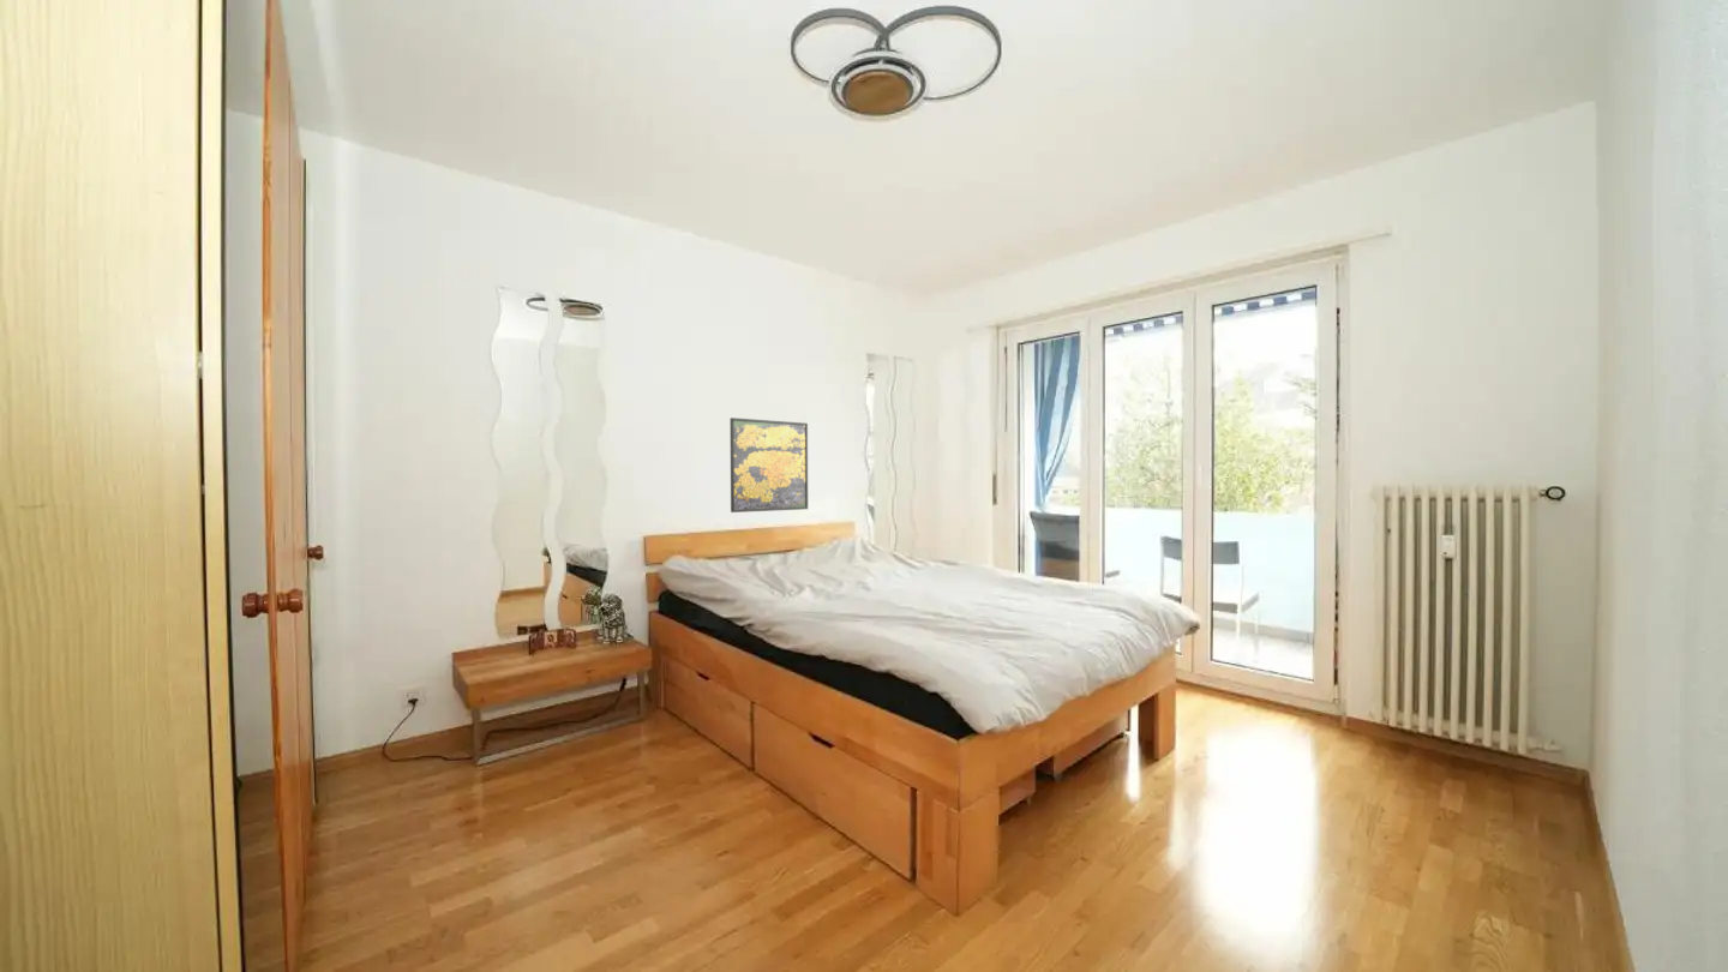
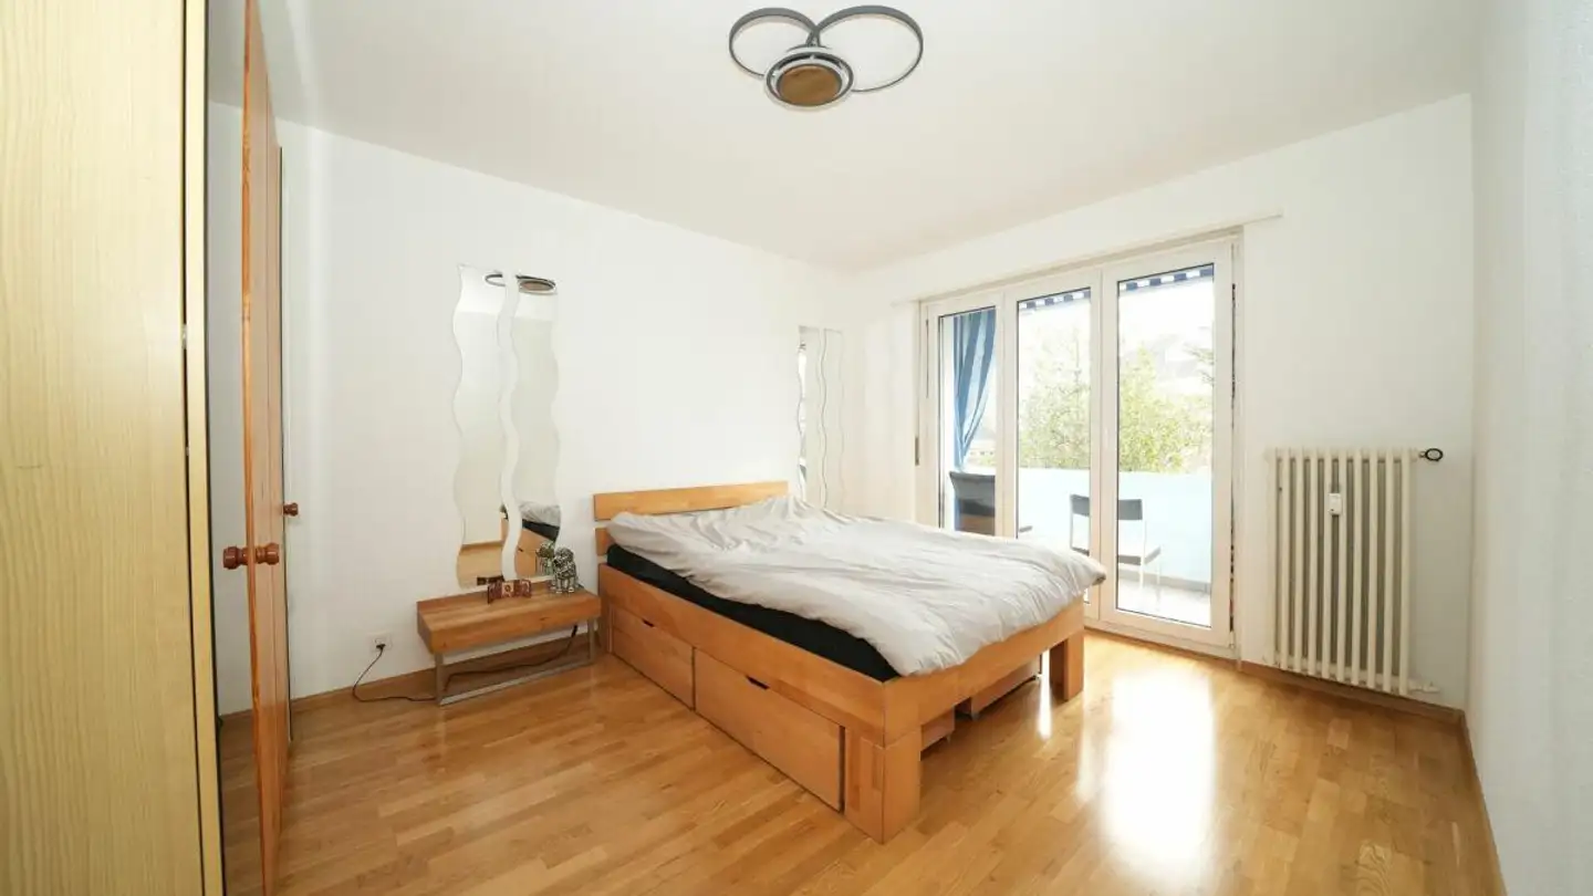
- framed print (770, 466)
